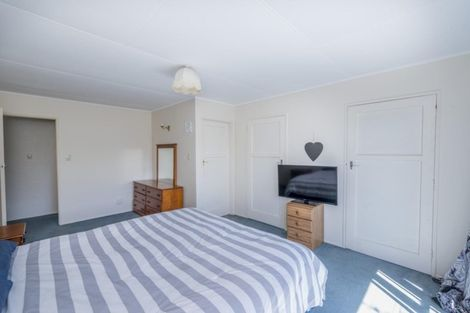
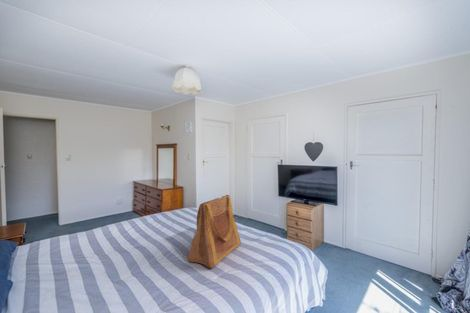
+ tote bag (216, 225)
